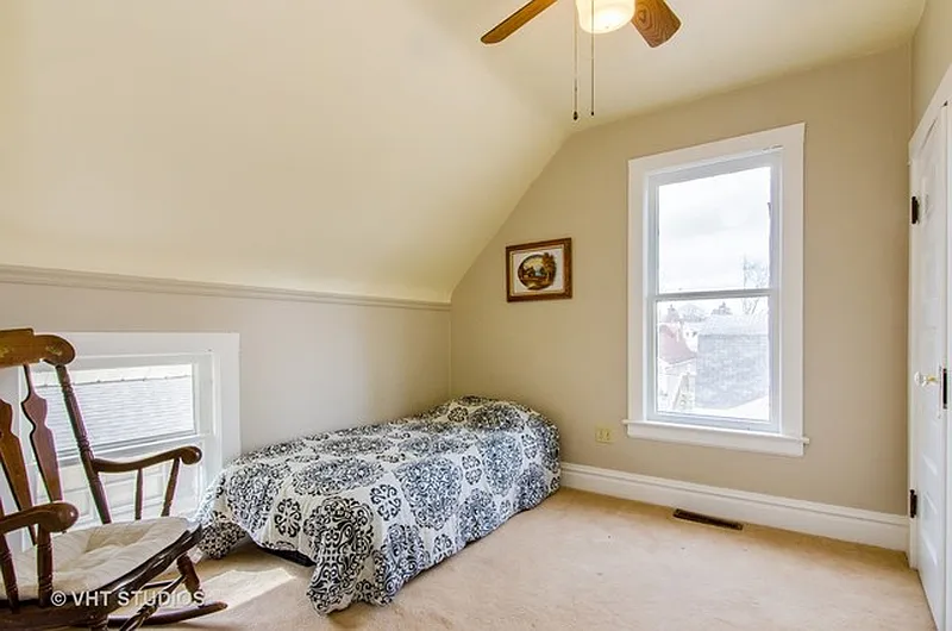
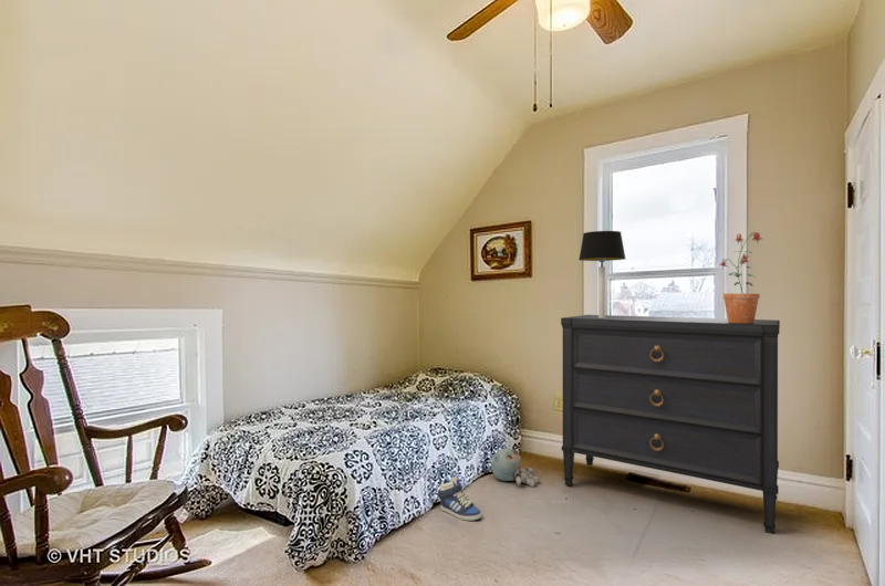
+ plush toy (514, 465)
+ potted plant (738, 276)
+ dresser (665, 406)
+ table lamp (602, 274)
+ sneaker (459, 495)
